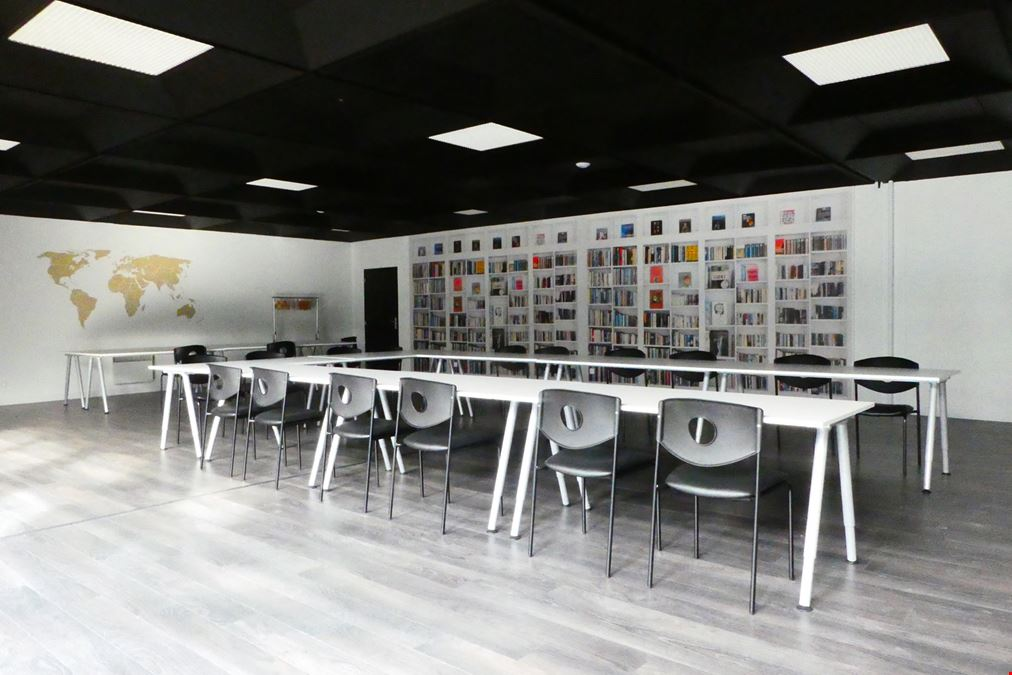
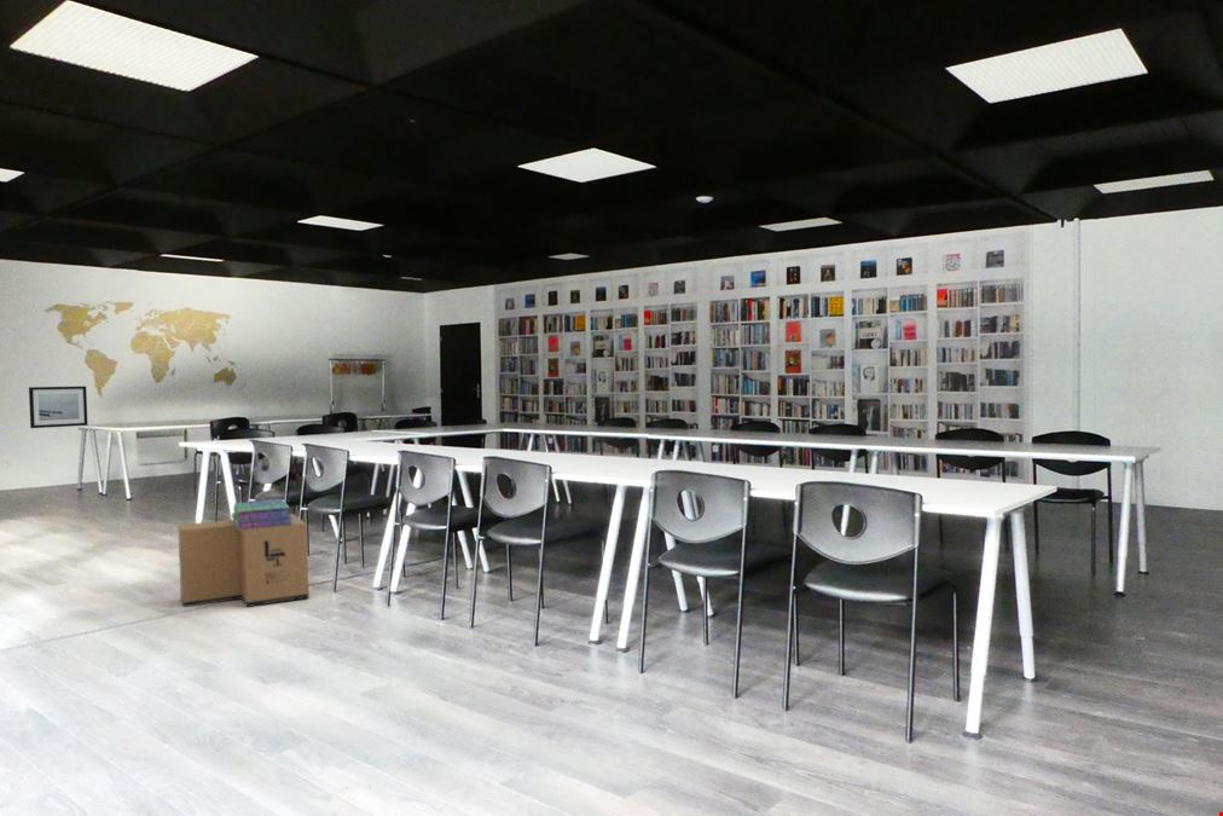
+ stack of books (261, 513)
+ wall art (58, 406)
+ cardboard box (243, 561)
